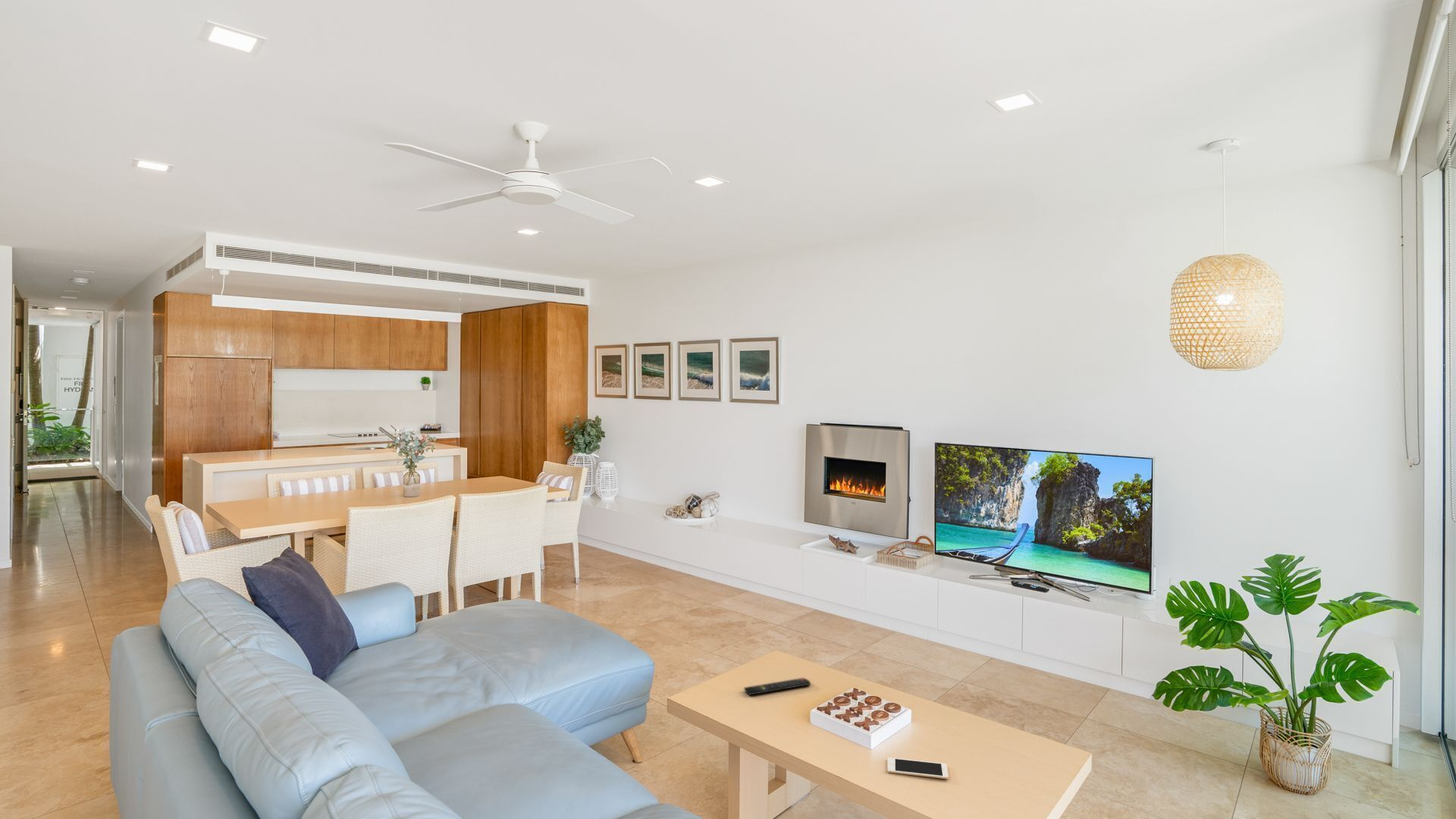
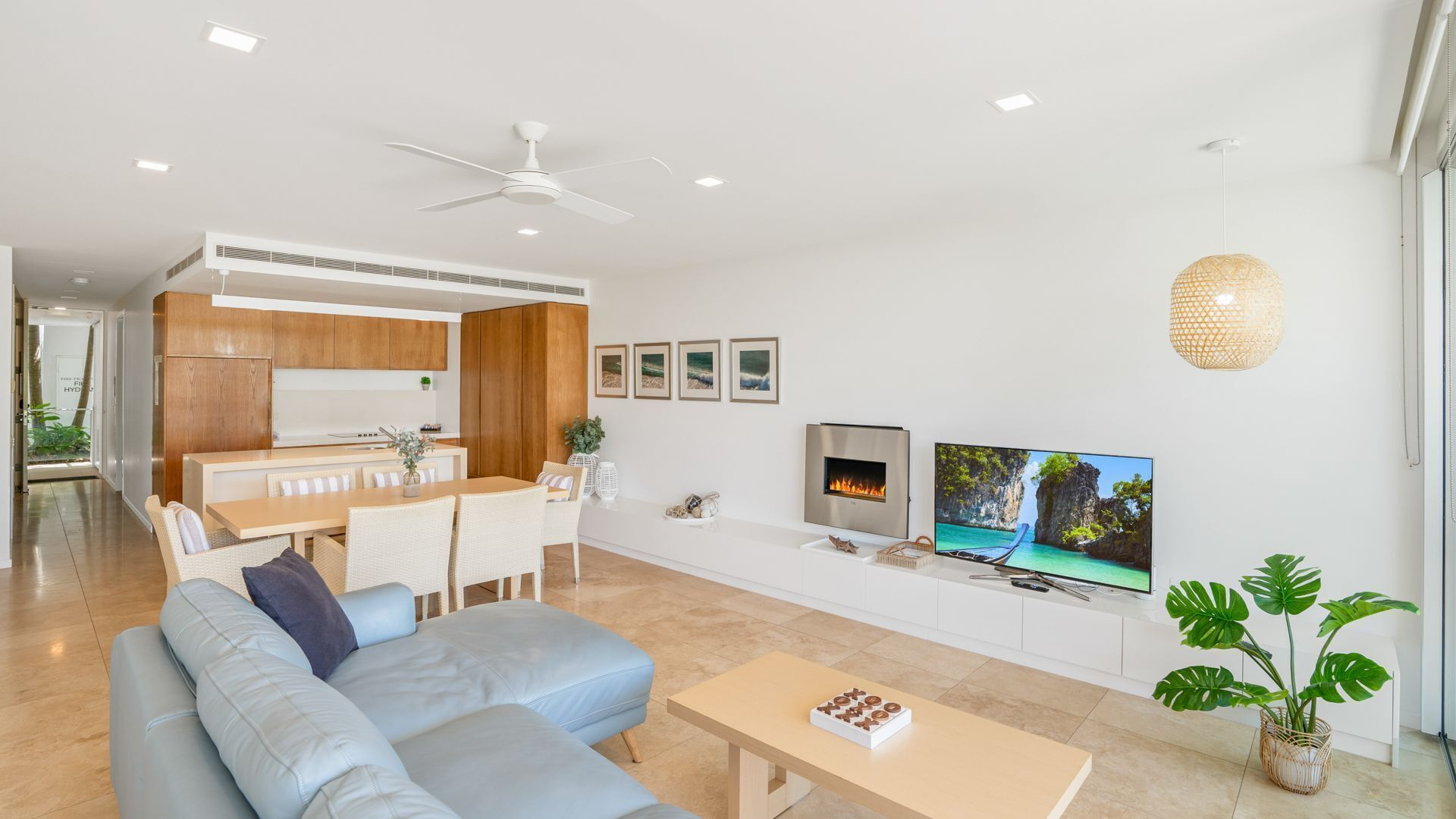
- cell phone (917, 767)
- remote control (778, 686)
